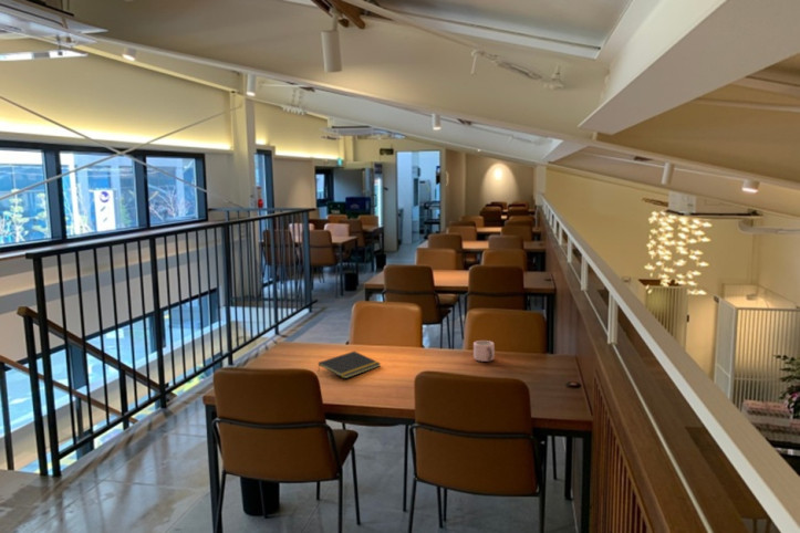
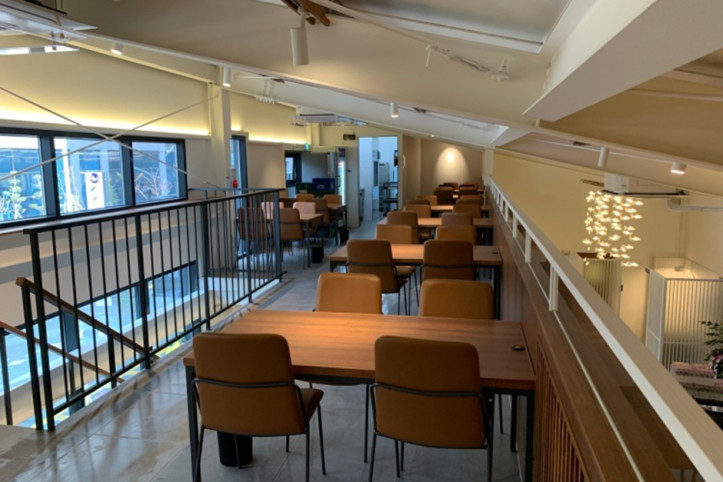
- notepad (350, 364)
- mug (485, 352)
